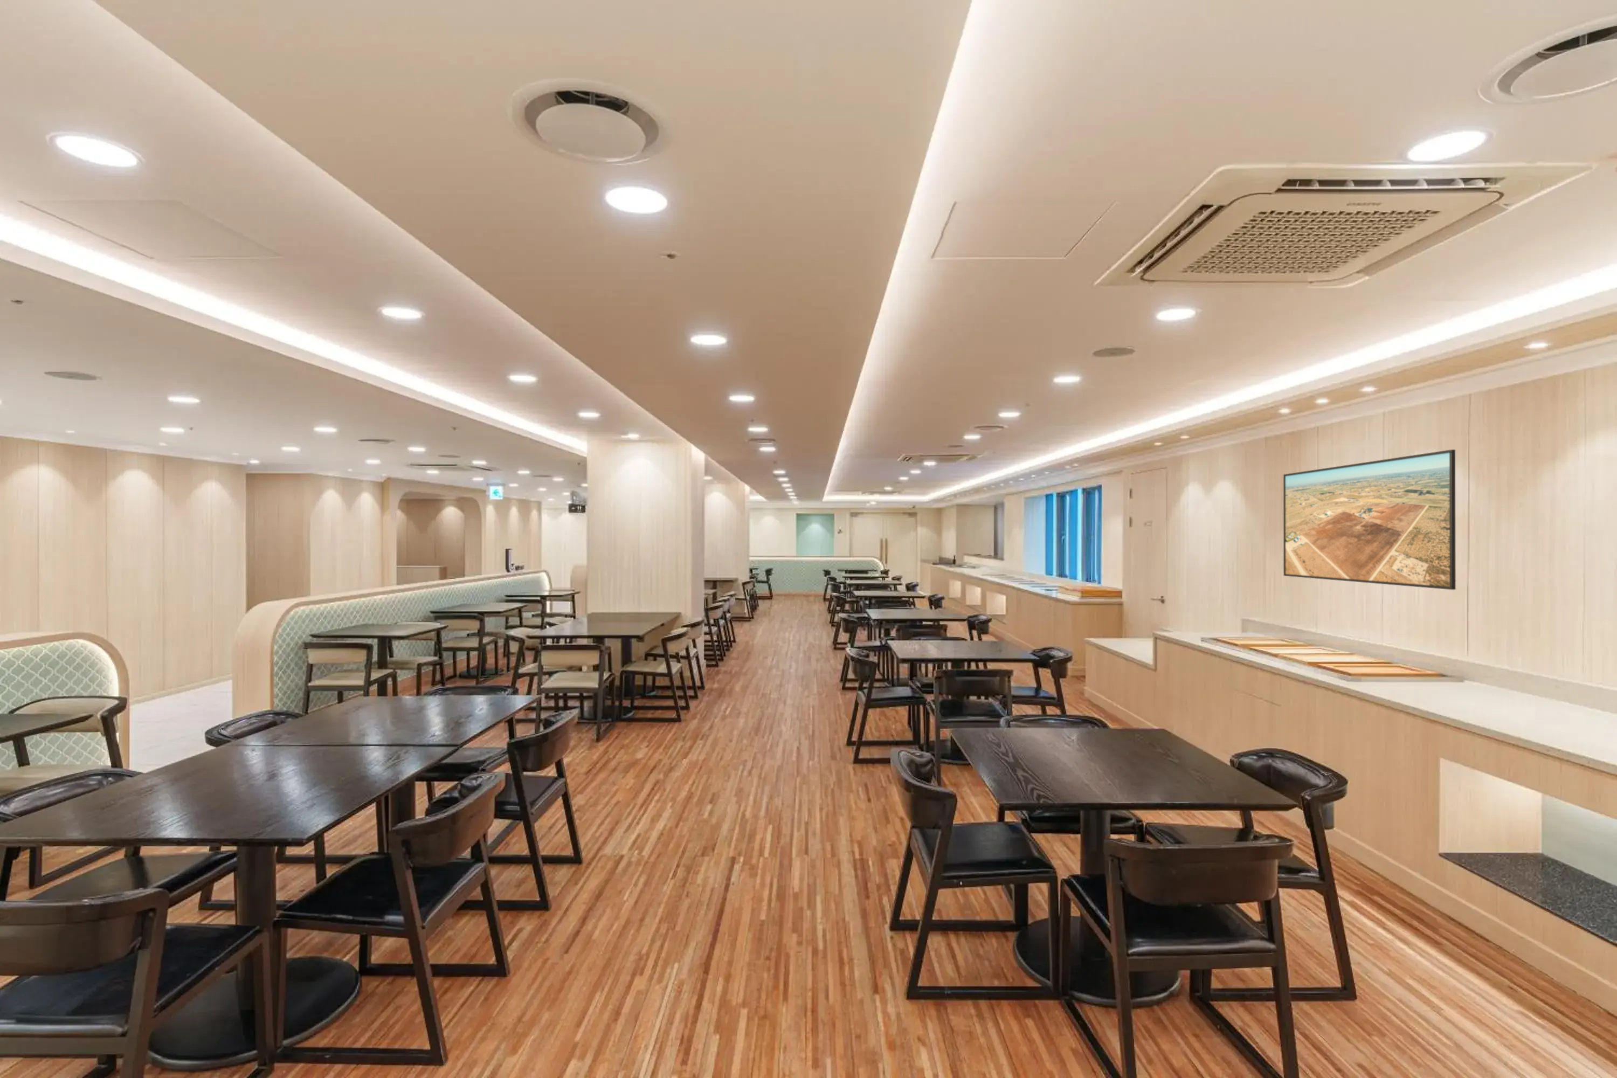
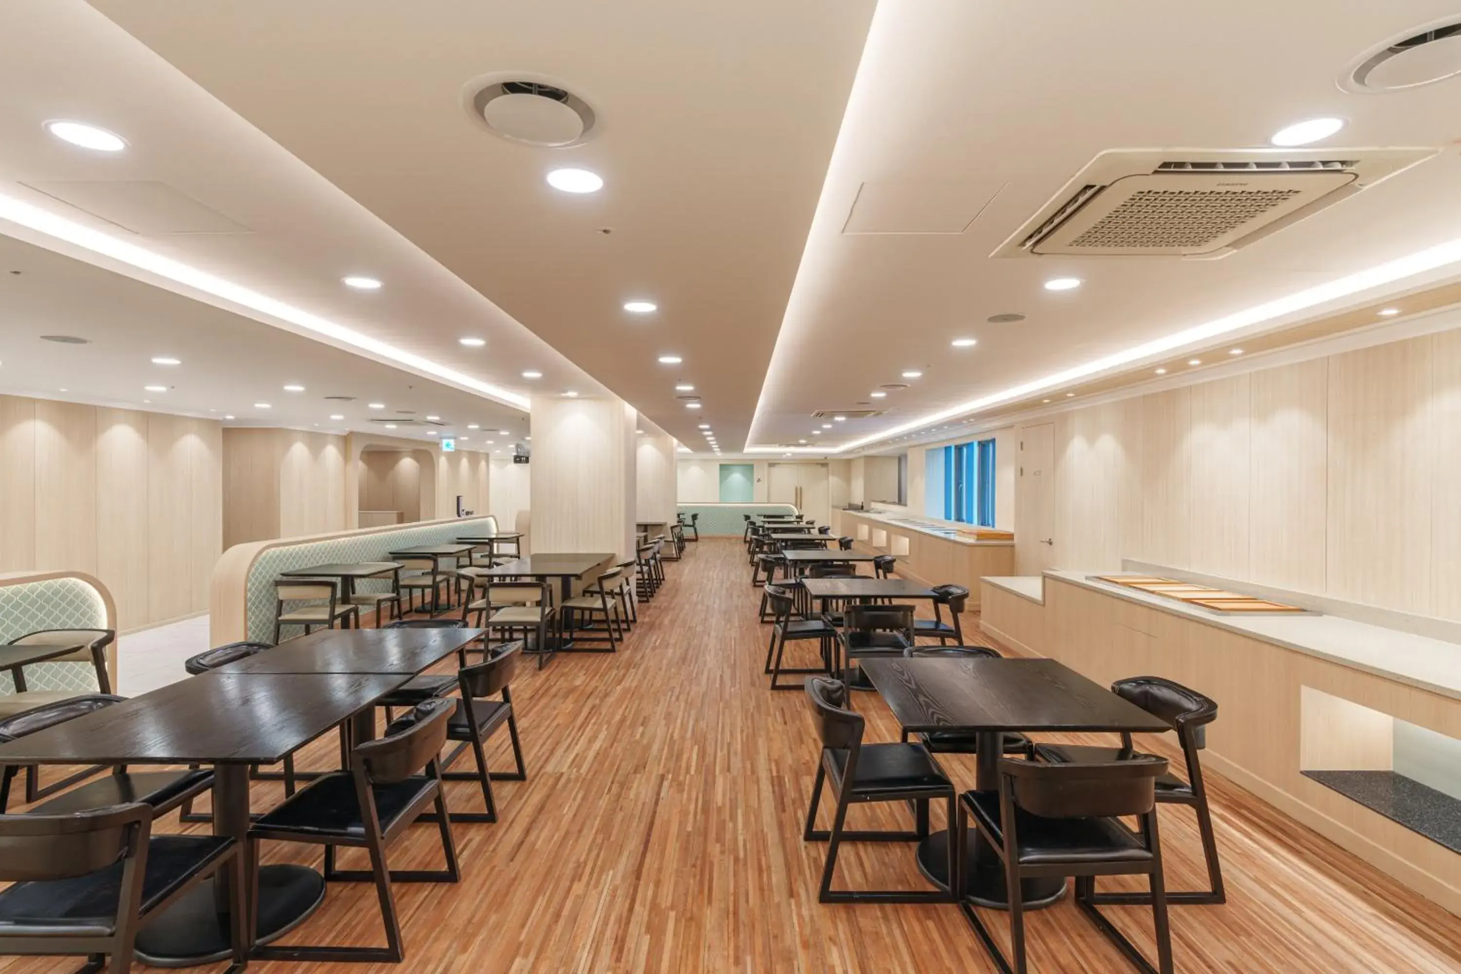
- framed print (1356, 522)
